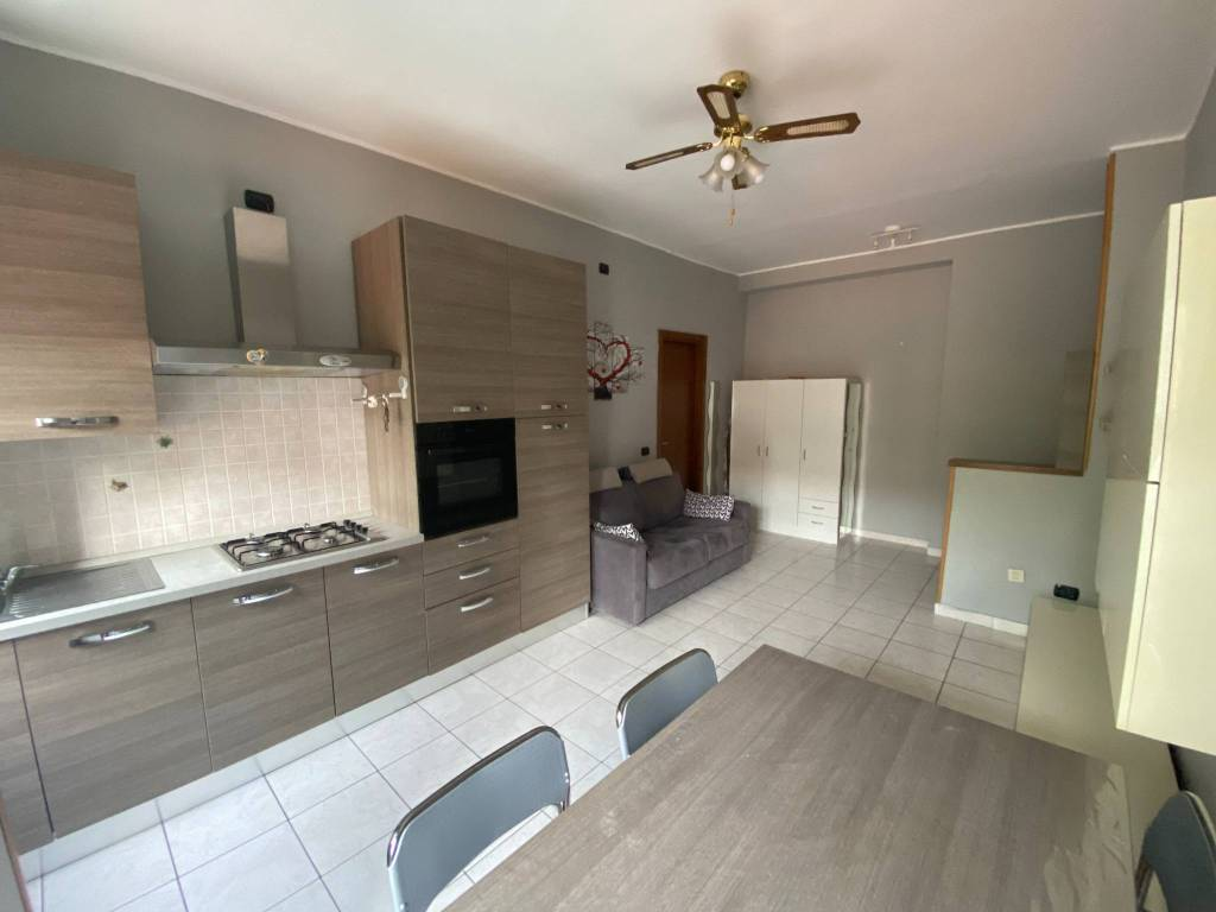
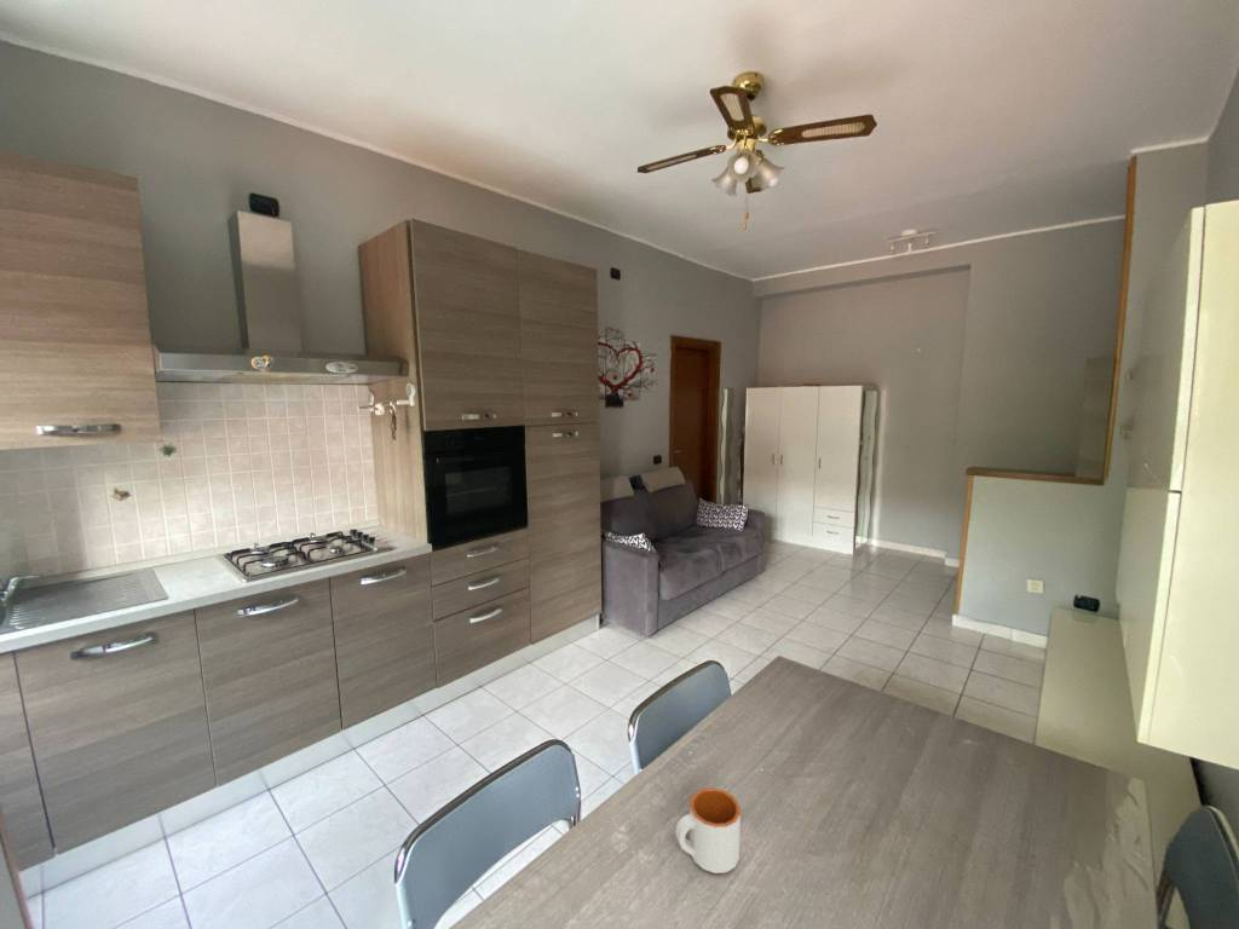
+ mug (707, 830)
